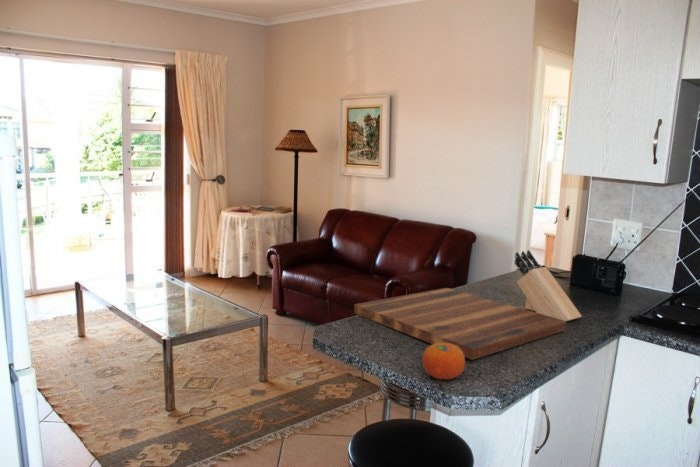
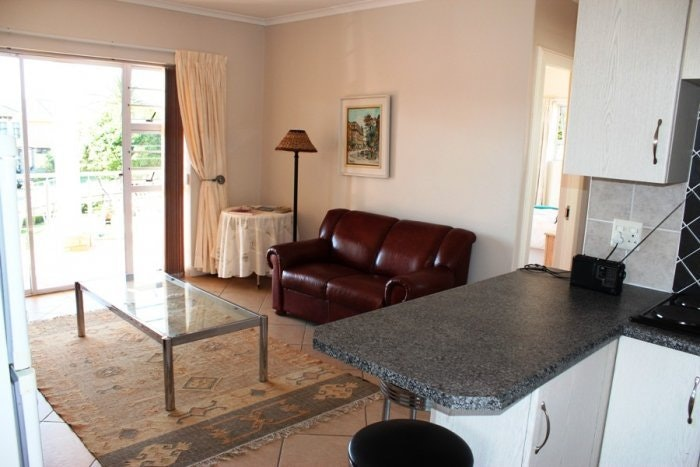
- fruit (443, 361)
- knife block (545, 283)
- cutting board (456, 316)
